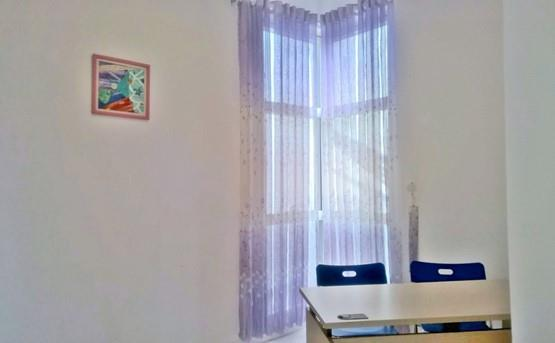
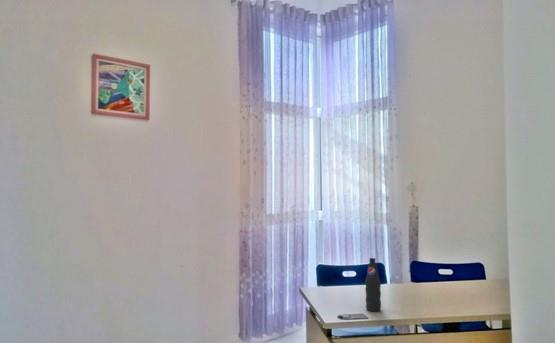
+ bottle (372, 283)
